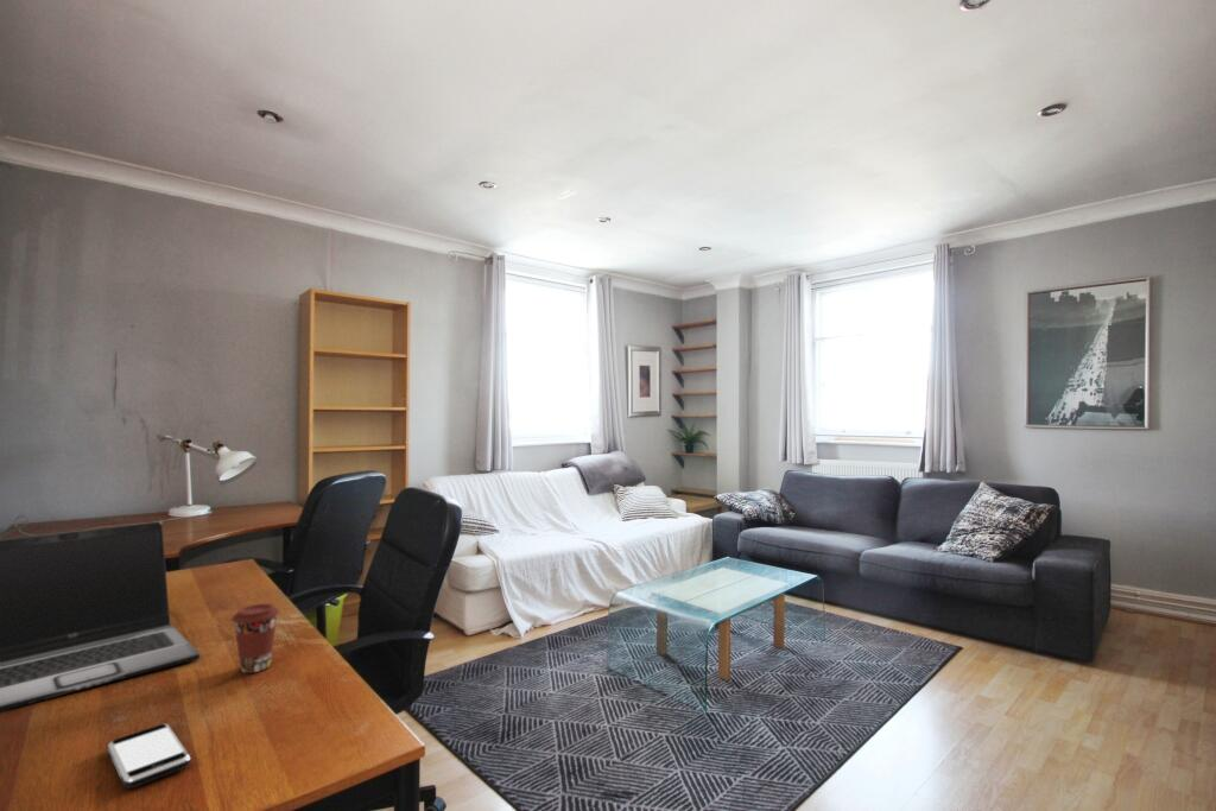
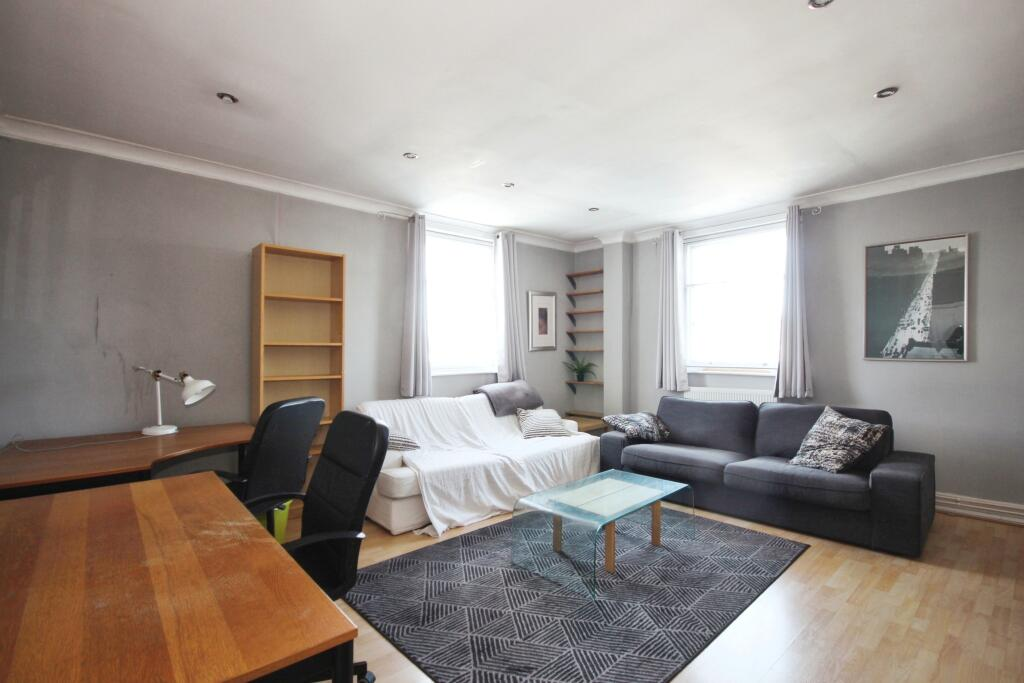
- laptop (78, 602)
- coffee cup (255, 638)
- smartphone (147, 753)
